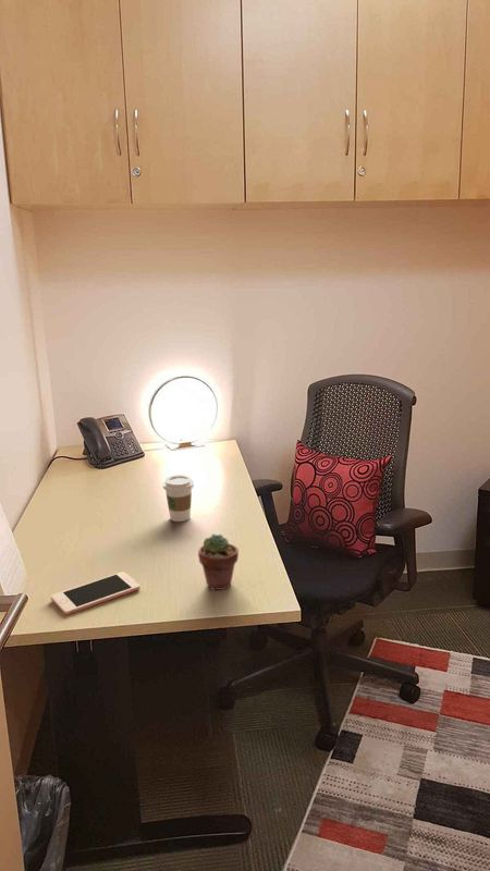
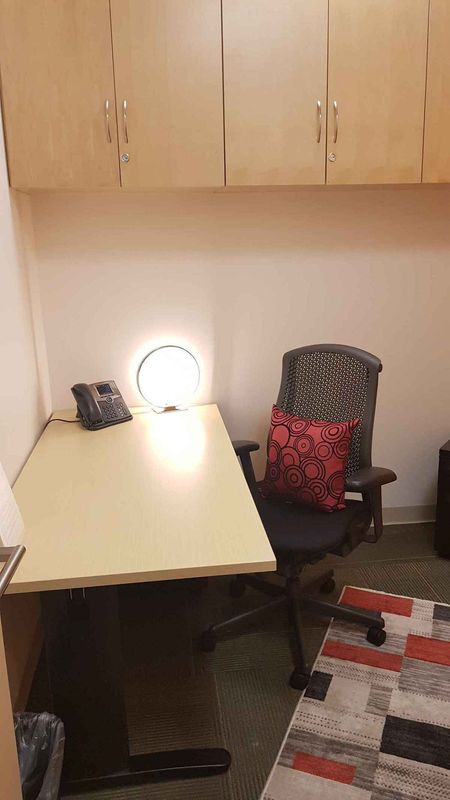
- coffee cup (179, 498)
- potted succulent (218, 560)
- cell phone (96, 592)
